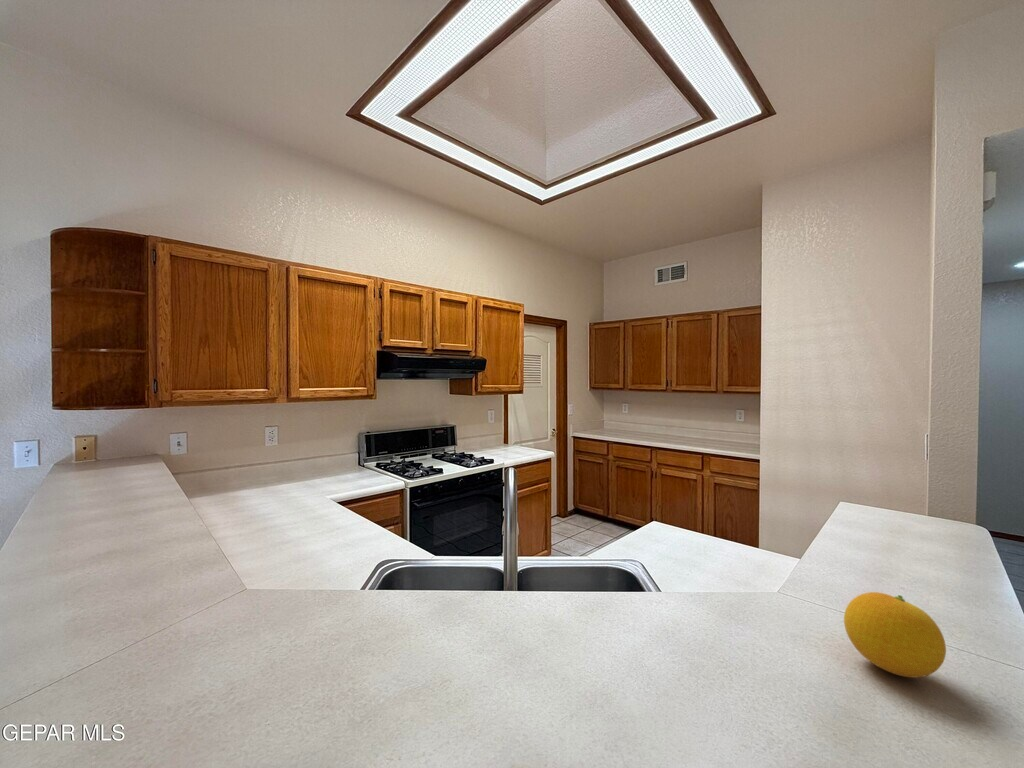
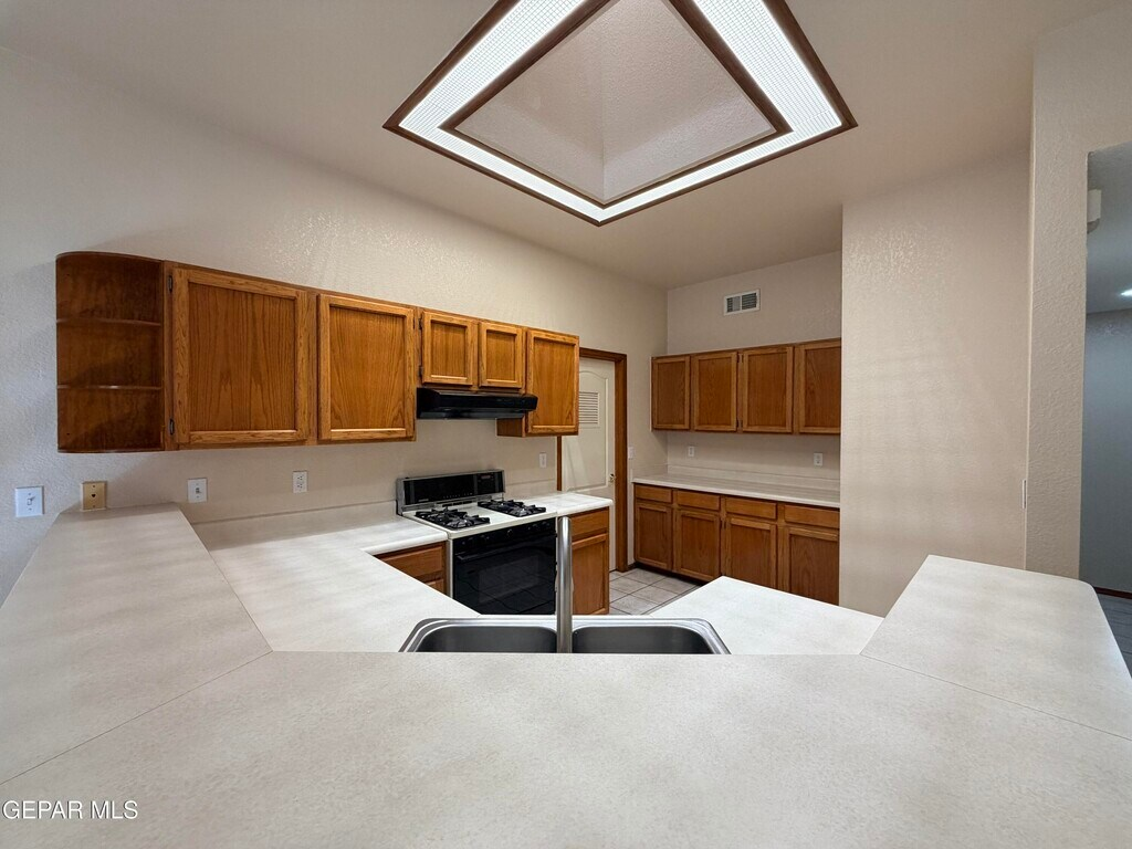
- fruit (891, 632)
